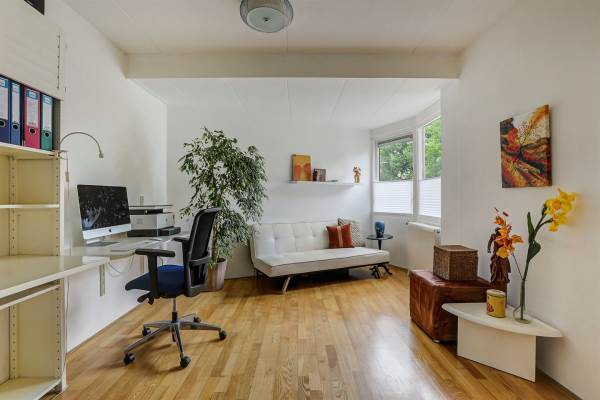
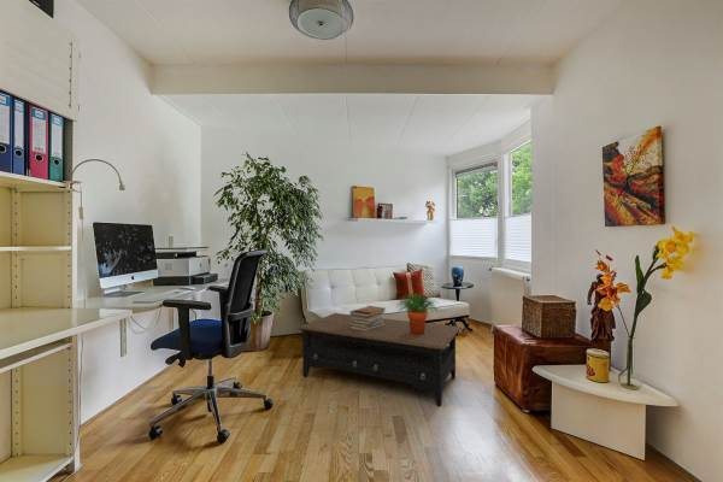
+ potted plant (417, 312)
+ book stack (368, 317)
+ coffee table (378, 351)
